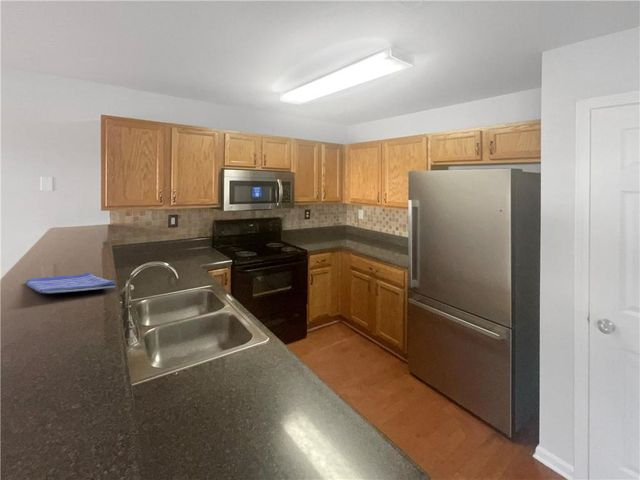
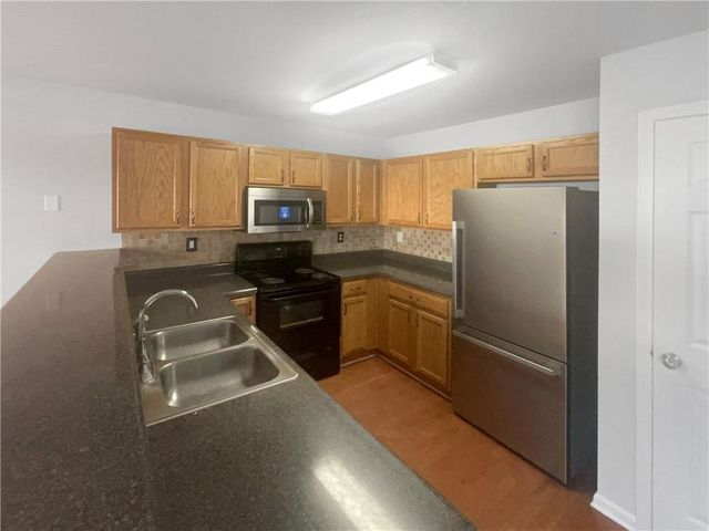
- dish towel (70, 282)
